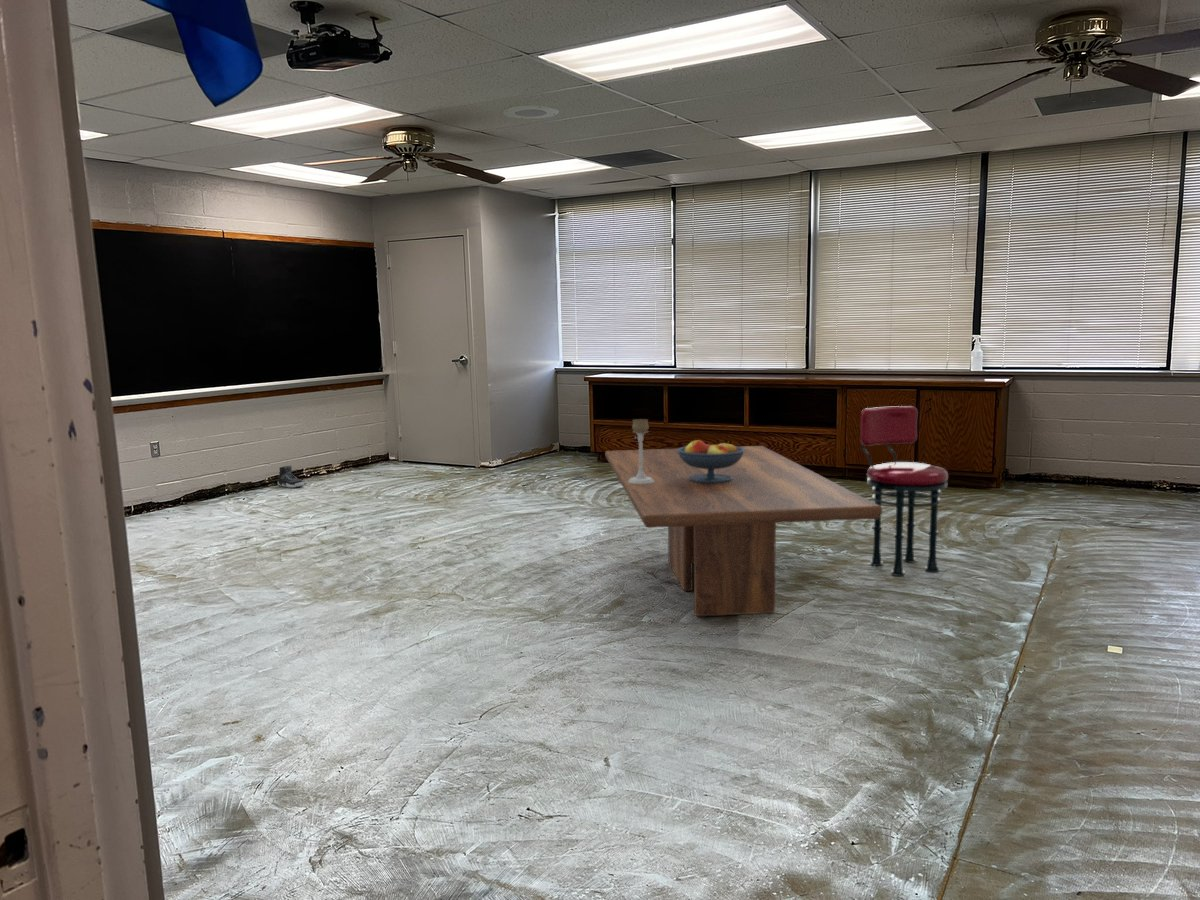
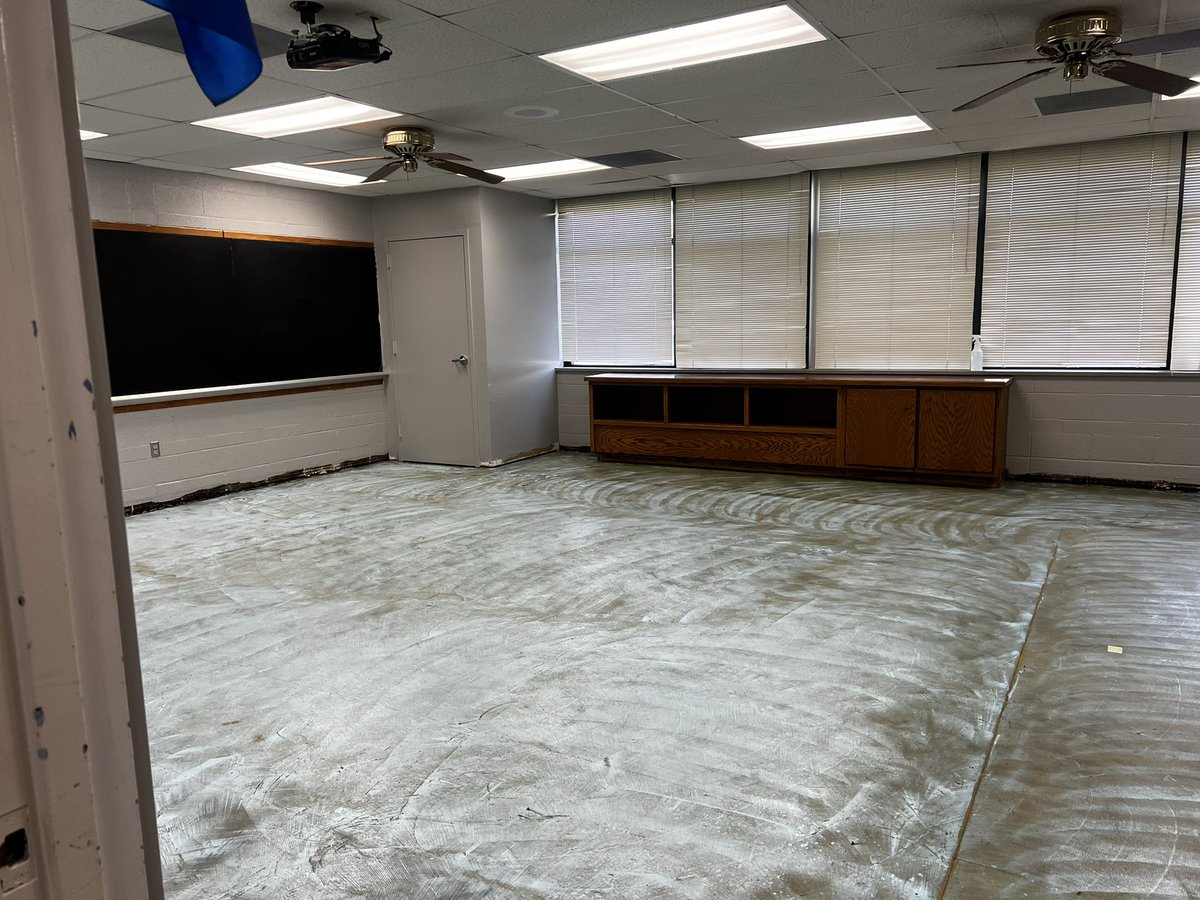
- fruit bowl (710, 458)
- dining table (716, 529)
- sneaker (289, 476)
- candle holder (640, 450)
- stool (900, 488)
